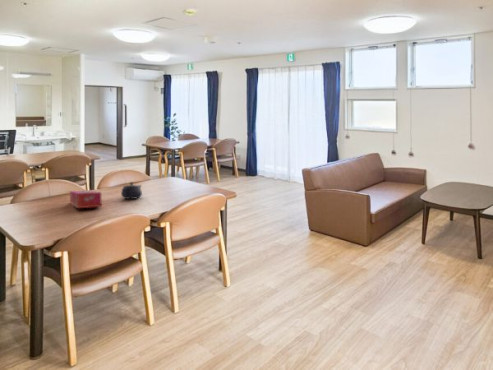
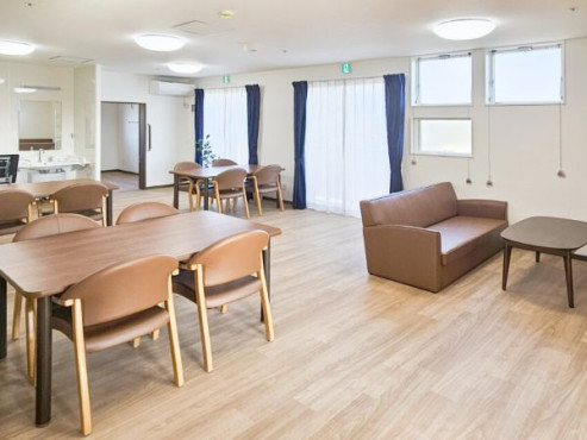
- tissue box (85, 198)
- teapot (132, 190)
